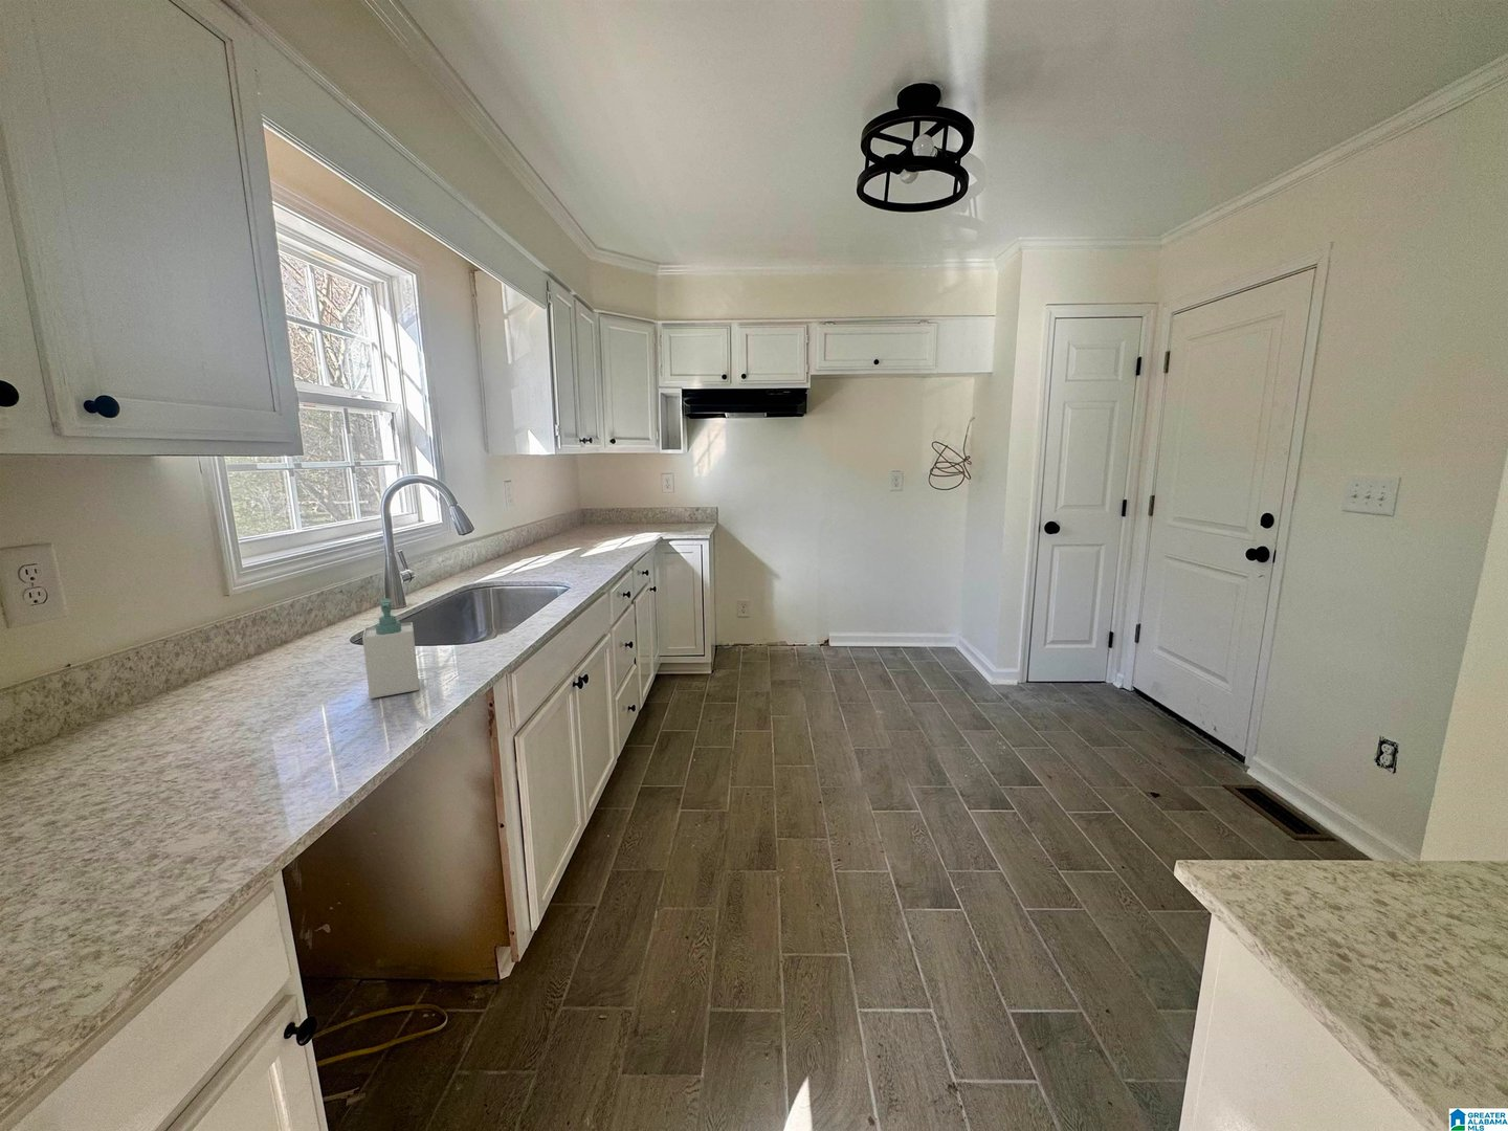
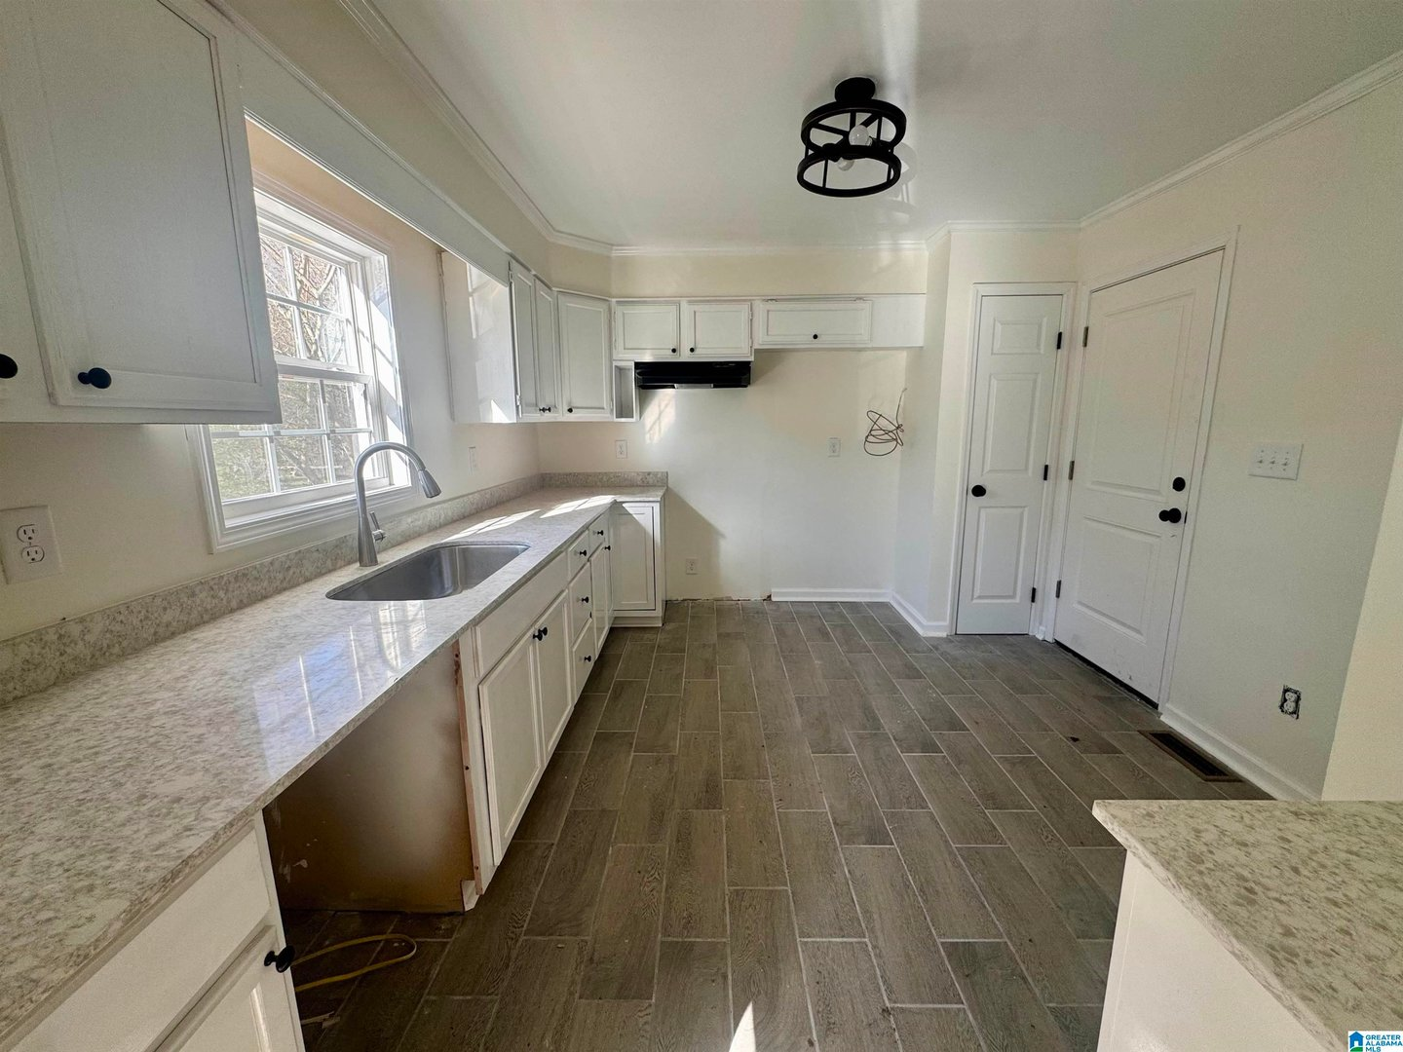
- soap bottle (389, 644)
